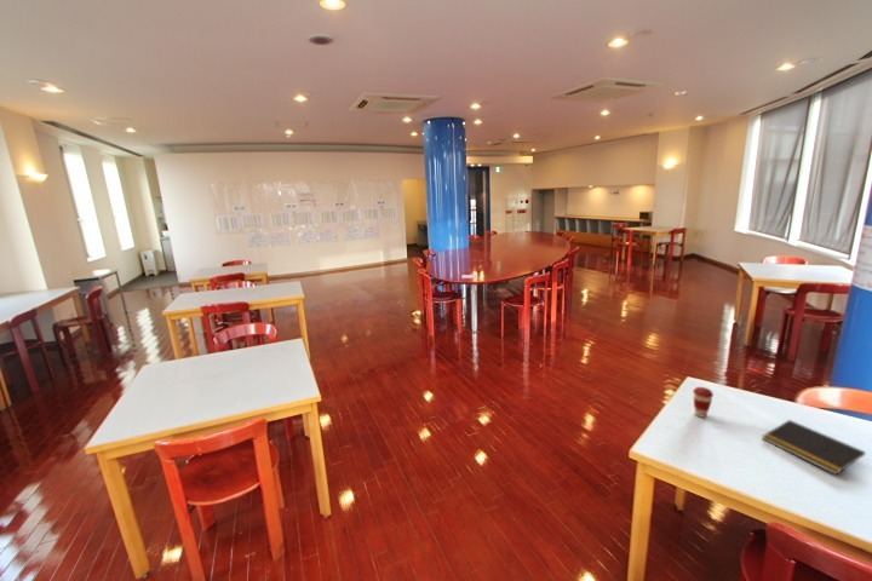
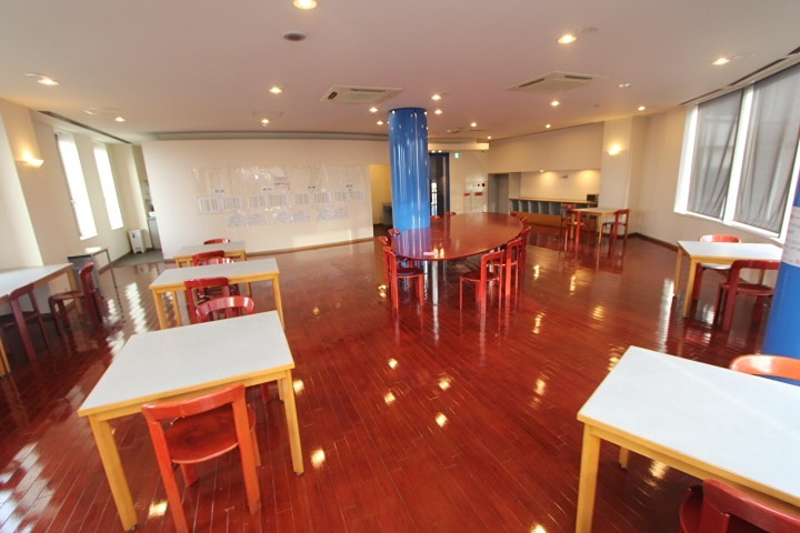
- coffee cup (701, 402)
- notepad (810, 444)
